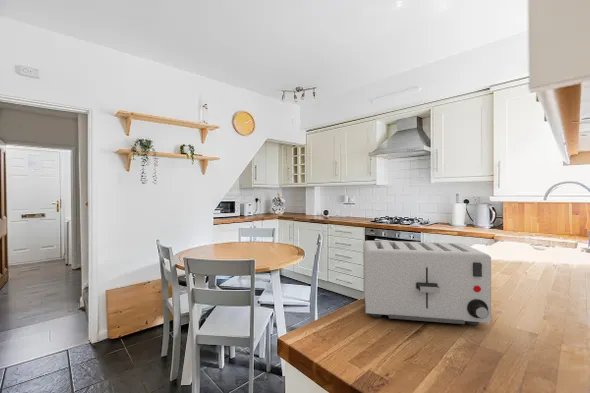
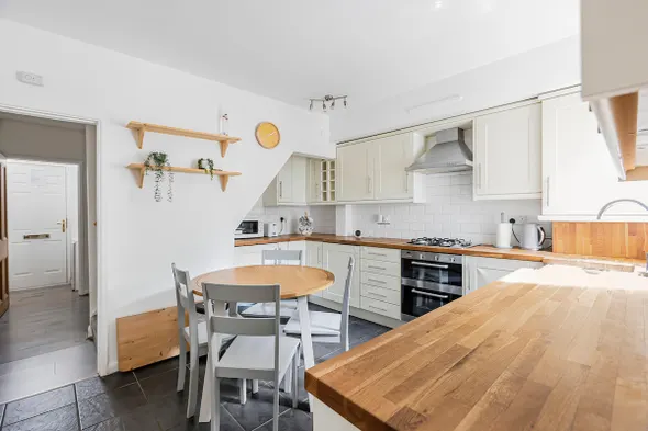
- toaster (419, 279)
